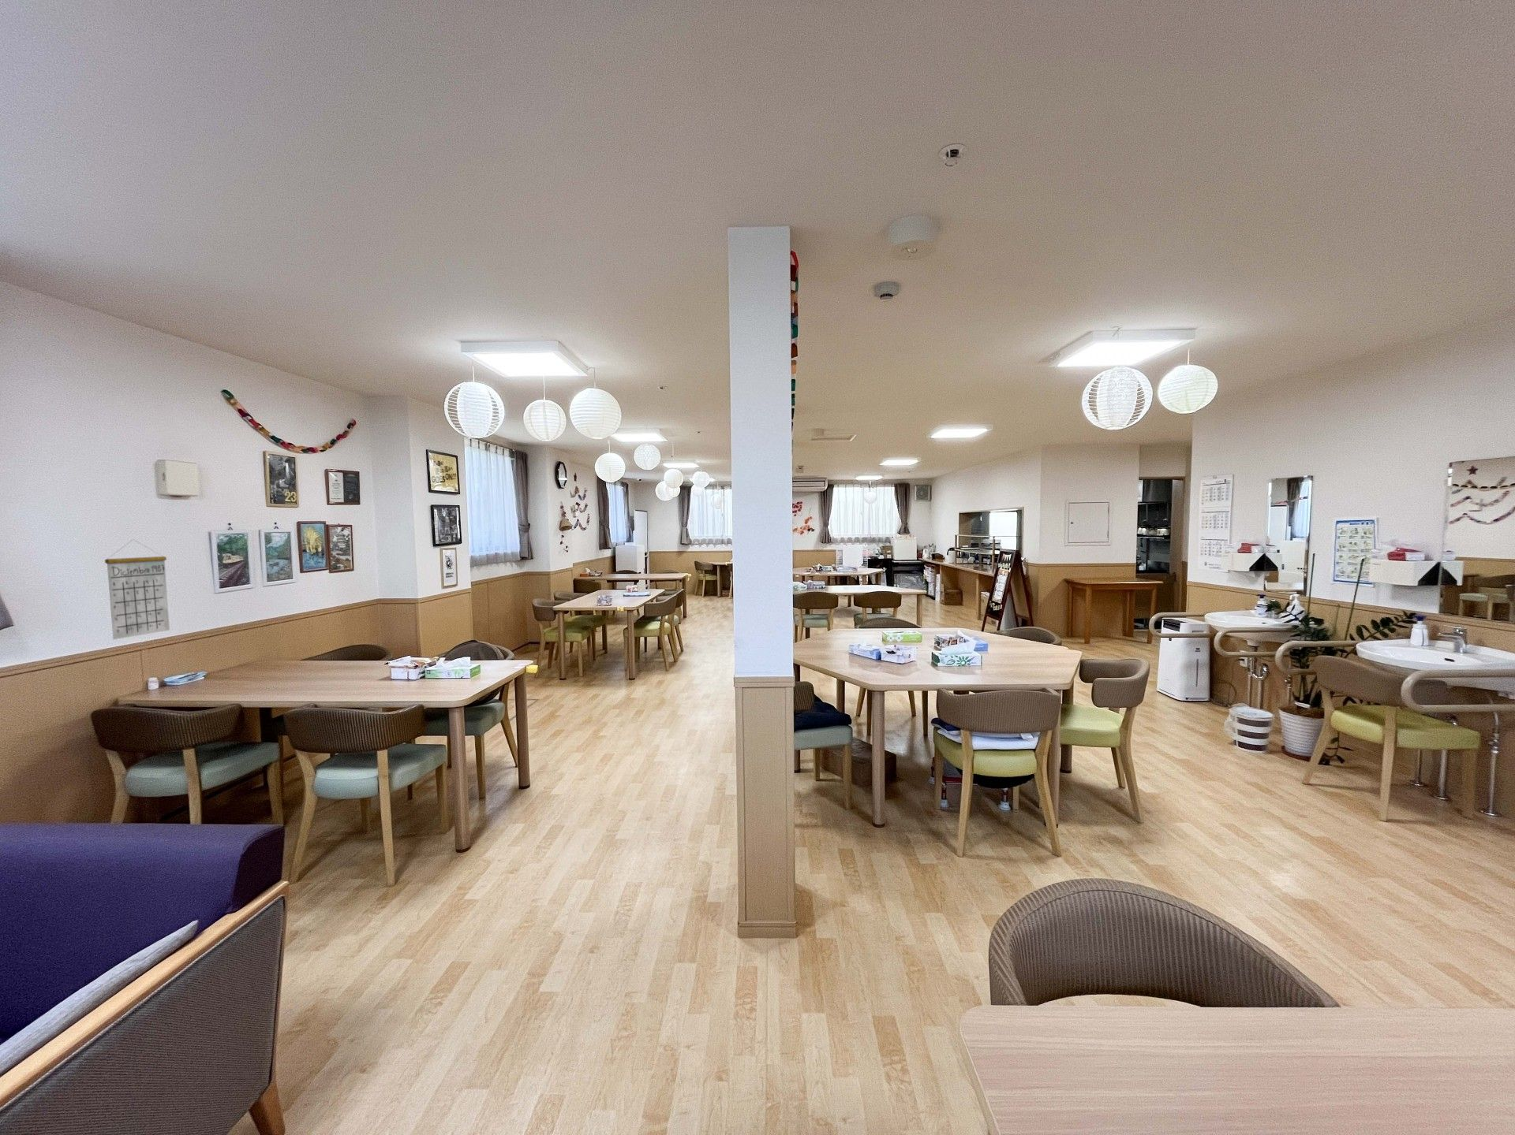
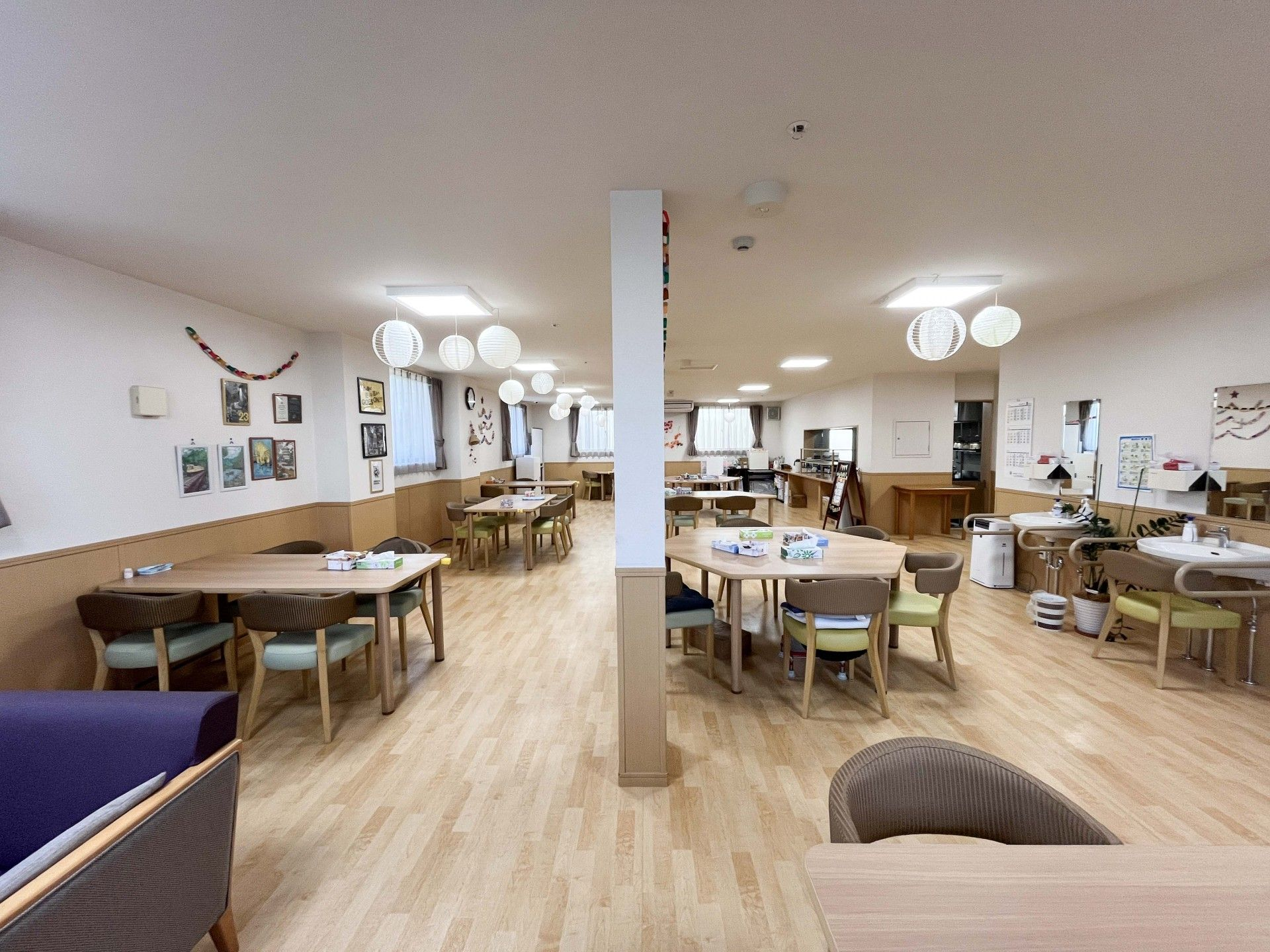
- calendar (138, 587)
